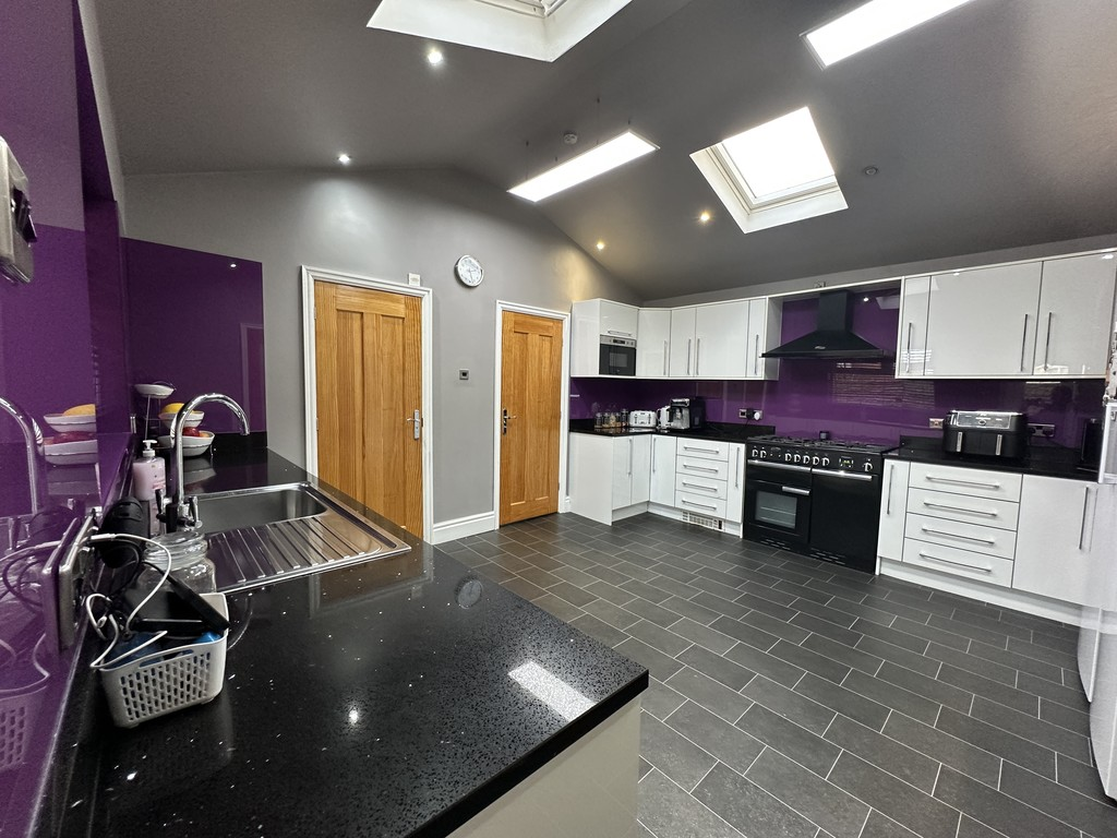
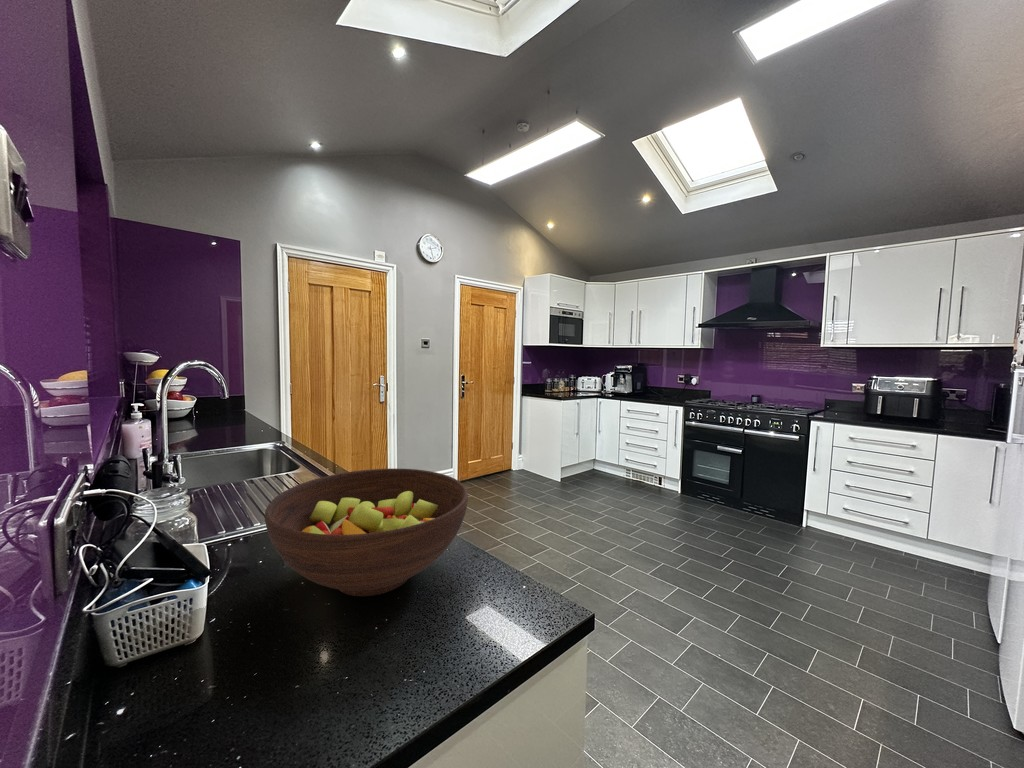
+ fruit bowl (374, 536)
